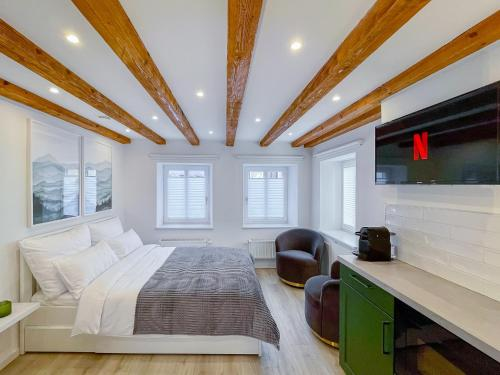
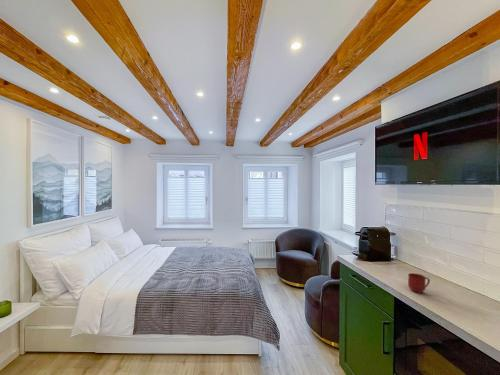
+ mug (419, 283)
